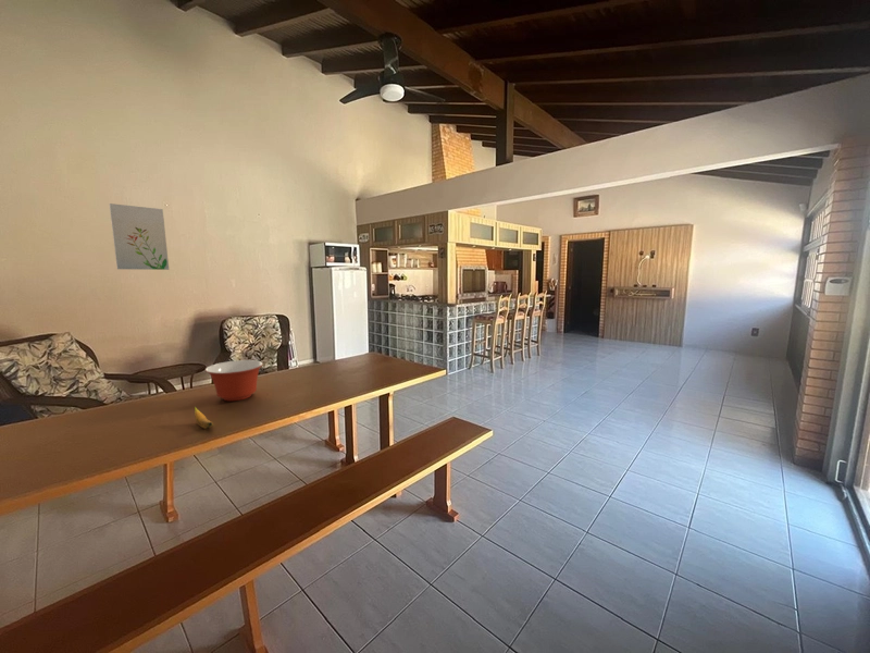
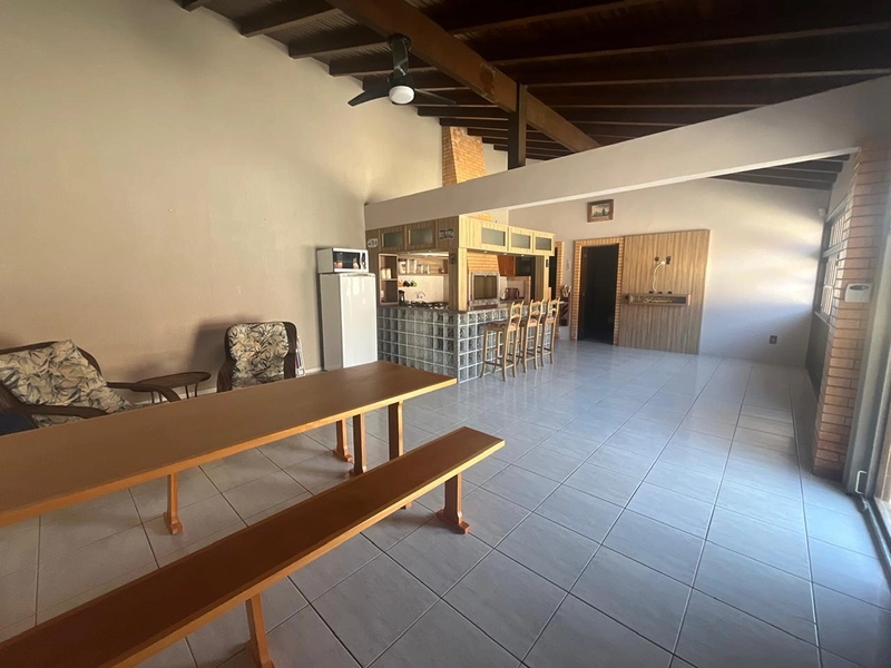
- banana (202, 418)
- wall art (140, 238)
- mixing bowl (236, 381)
